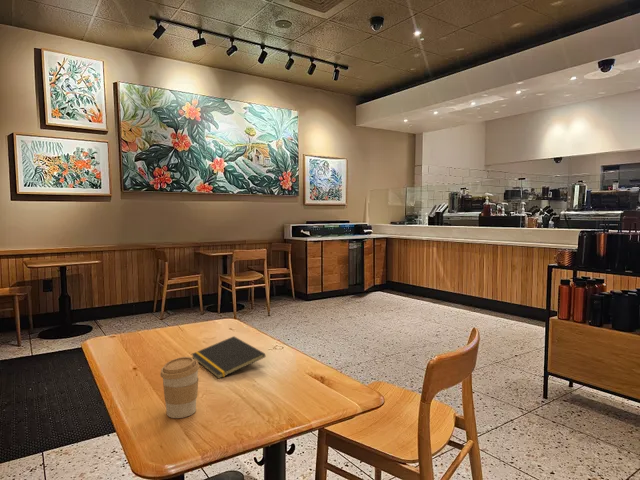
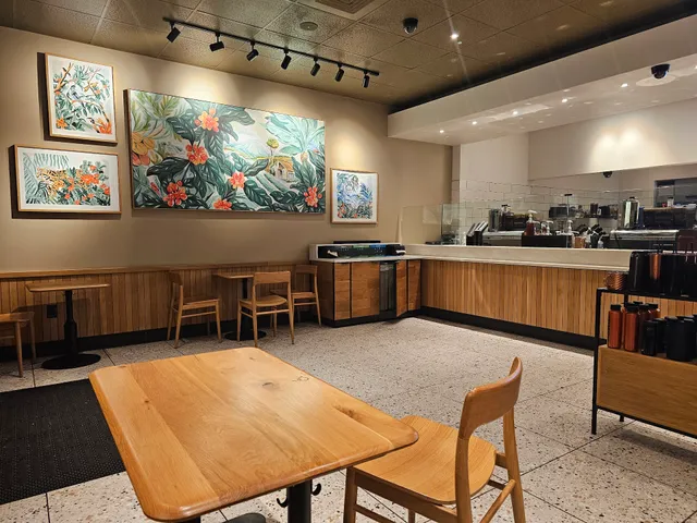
- coffee cup (180, 386)
- notepad (227, 355)
